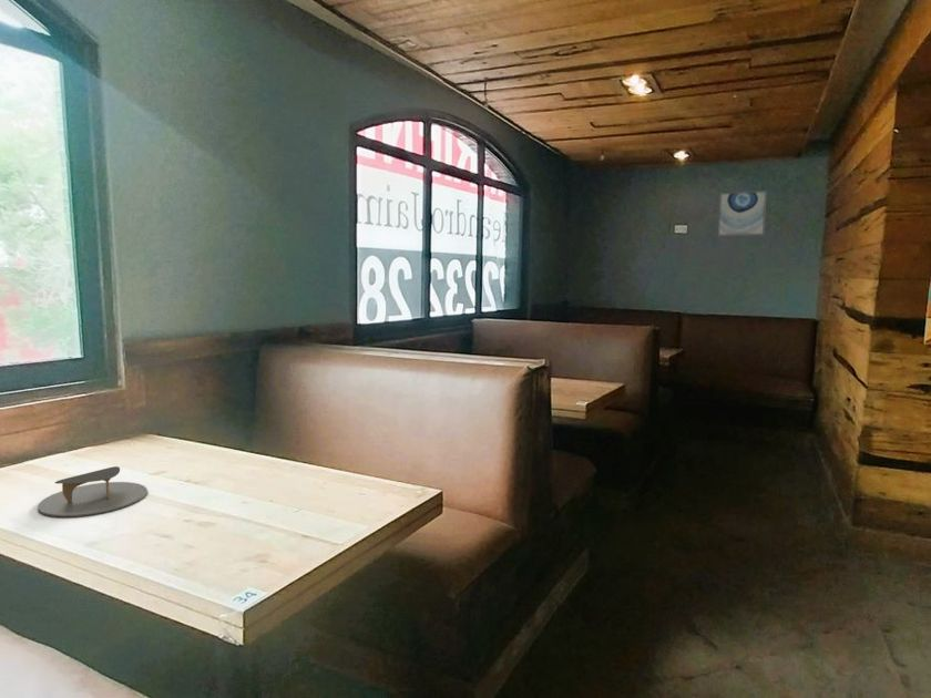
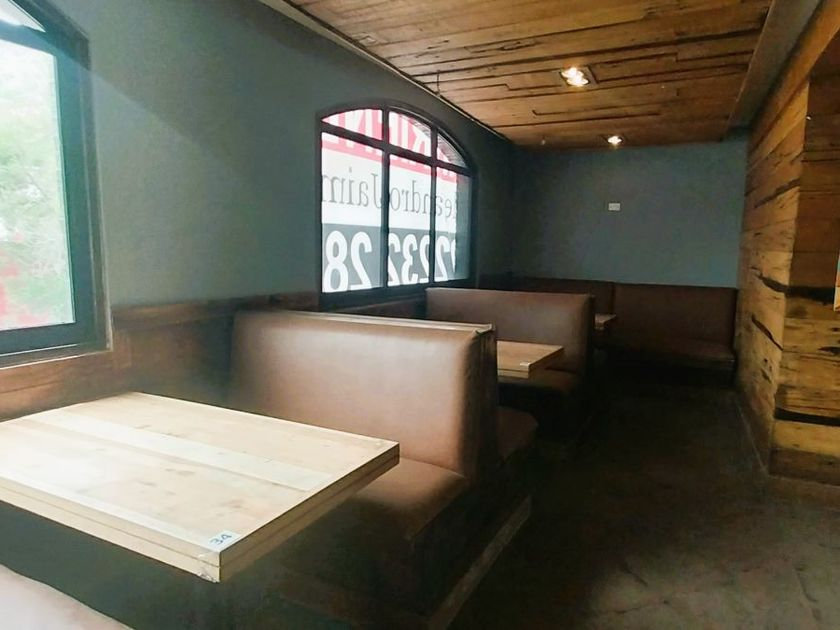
- napkin holder (93, 486)
- wall art (741, 213)
